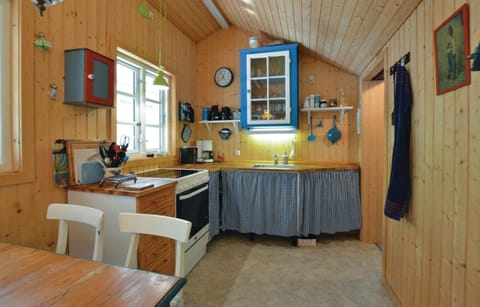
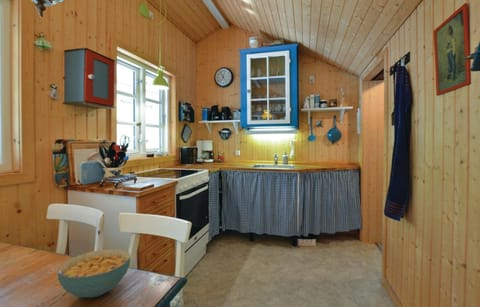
+ cereal bowl (96, 276)
